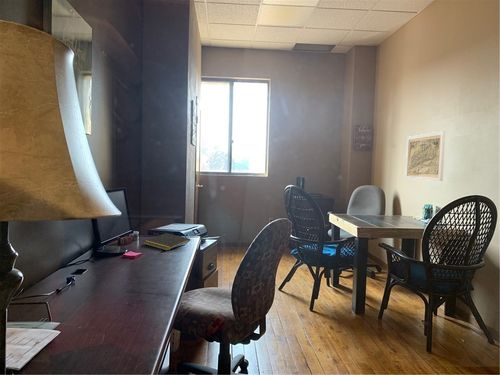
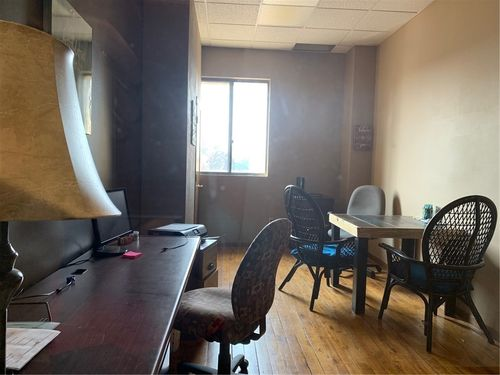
- map (423, 157)
- notepad (166, 241)
